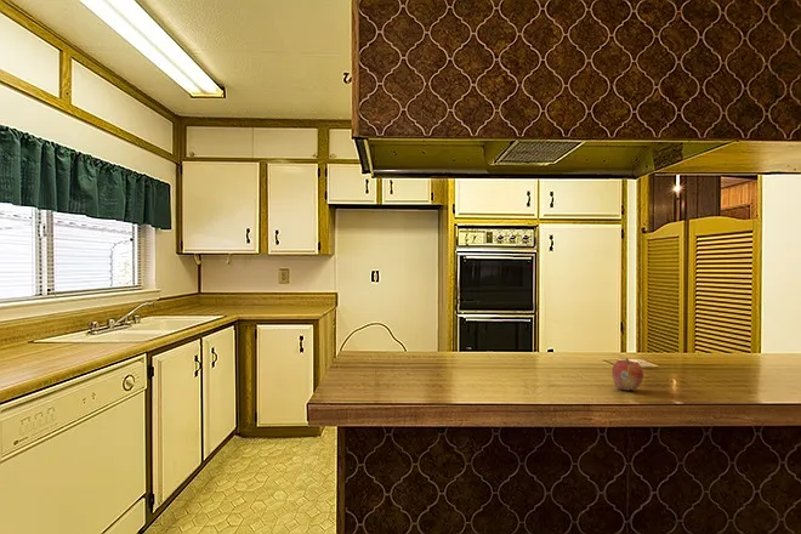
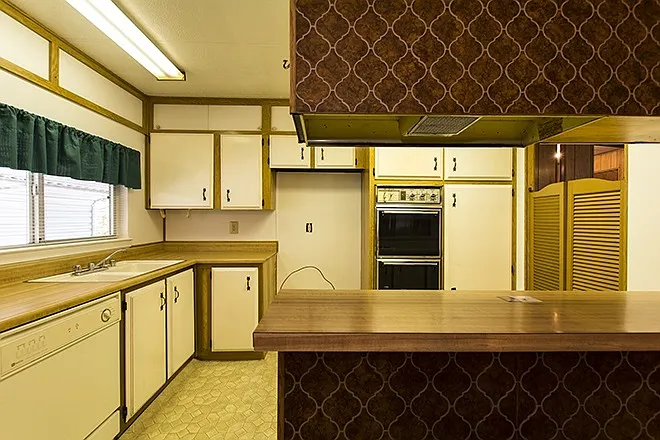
- fruit (627, 373)
